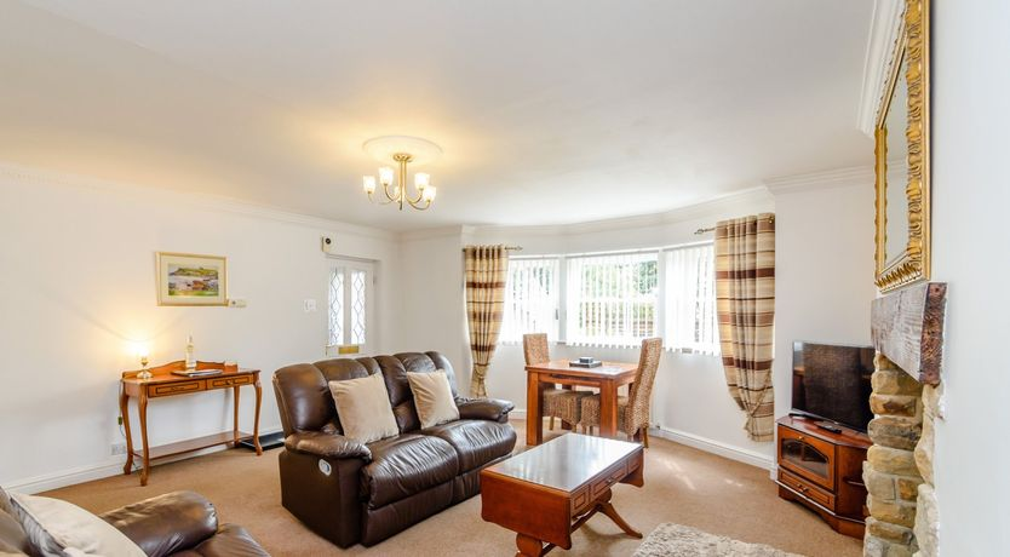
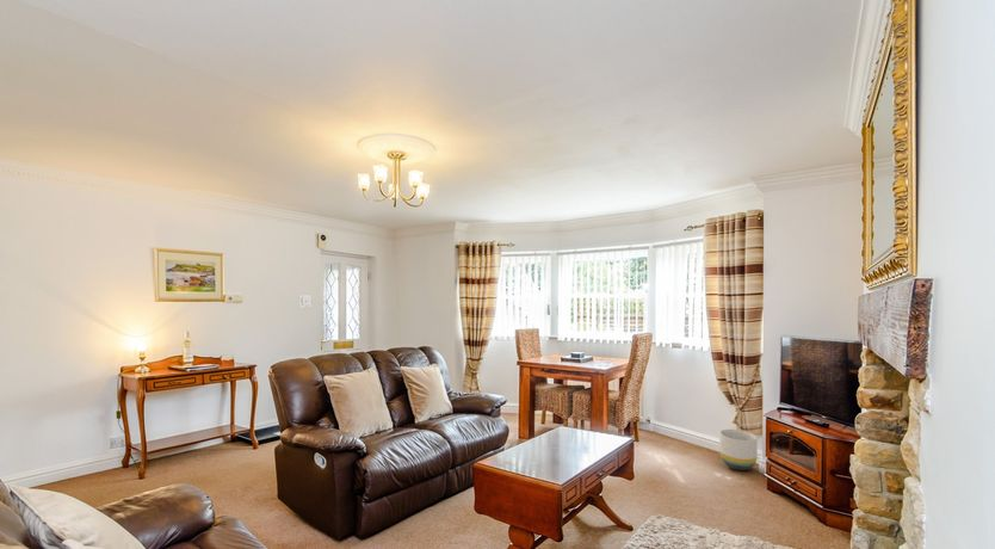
+ planter (737, 451)
